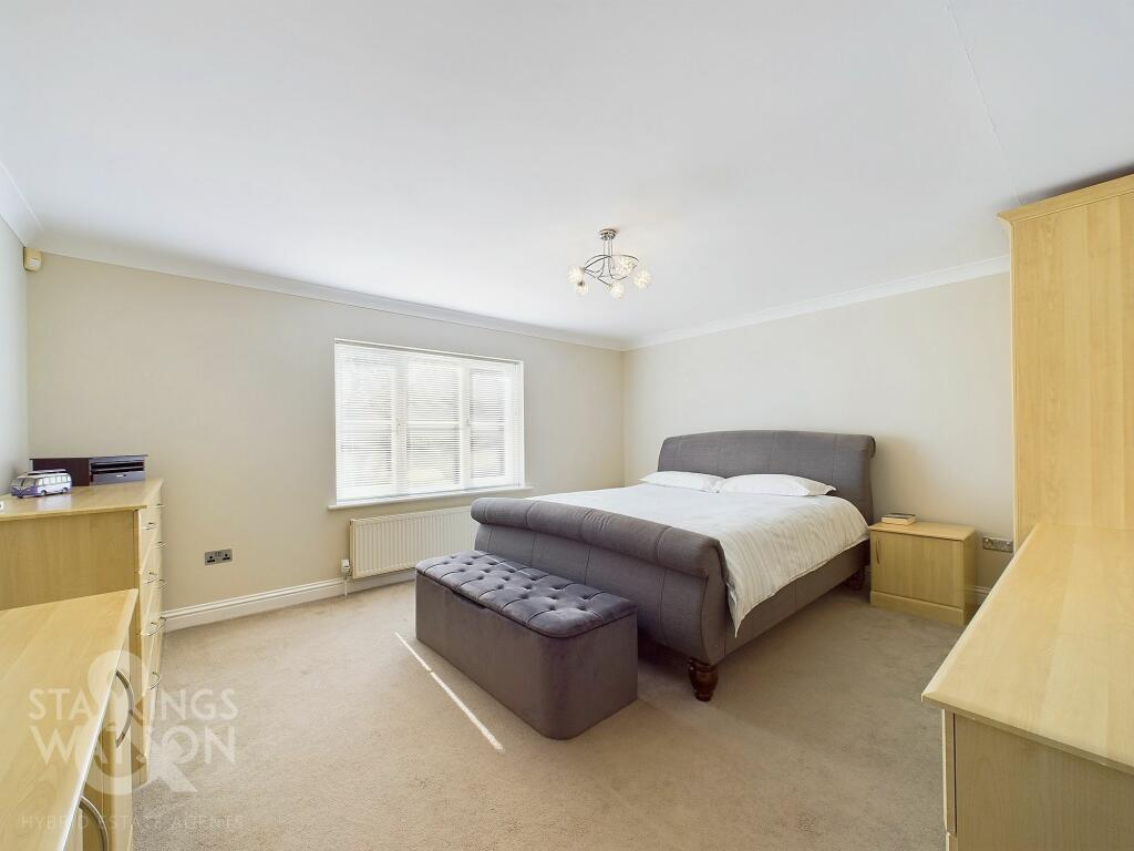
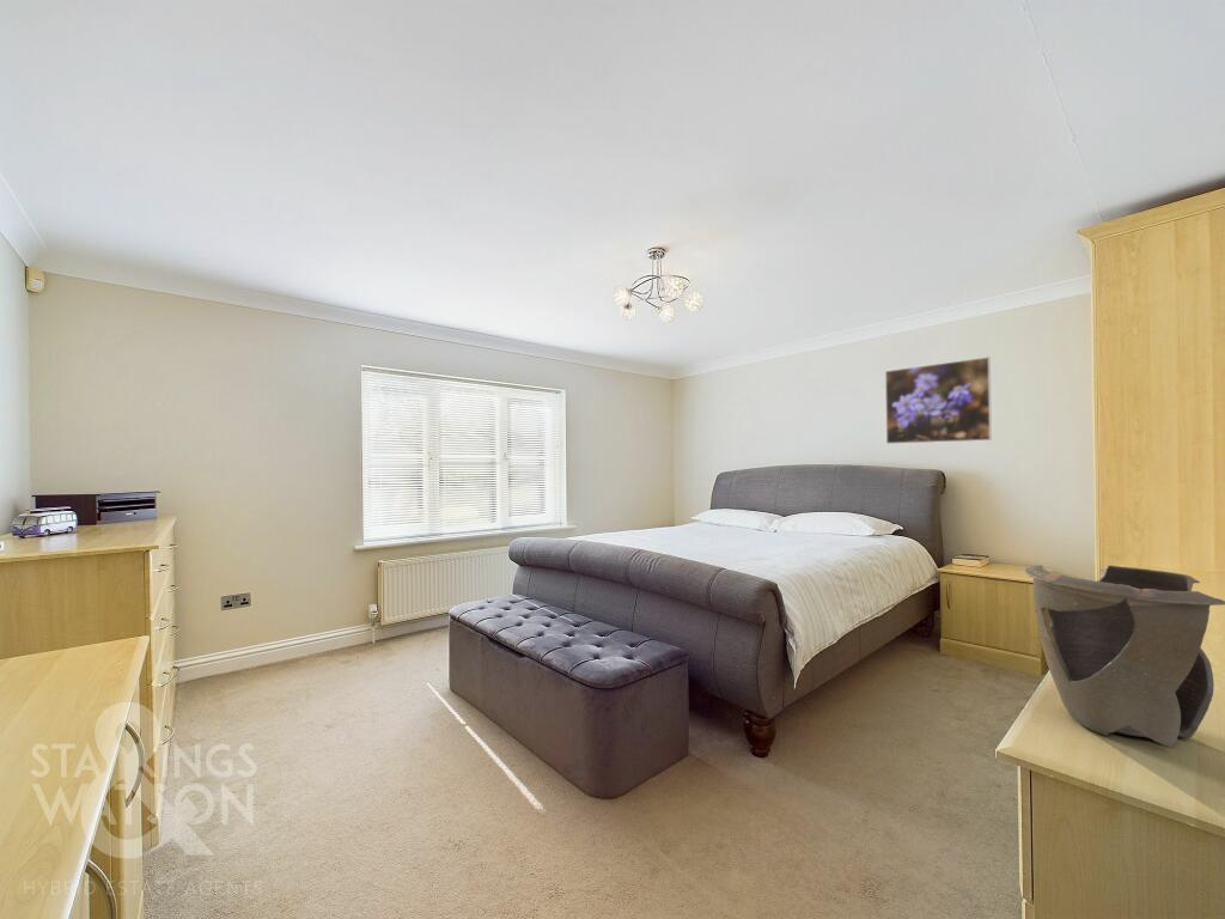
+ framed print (934, 403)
+ decorative bowl (1115, 647)
